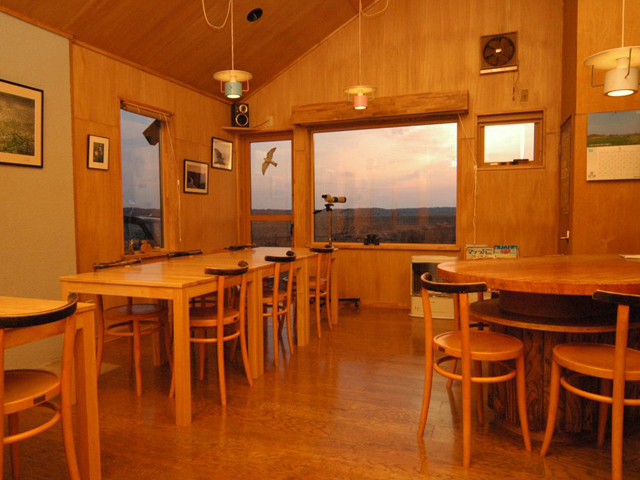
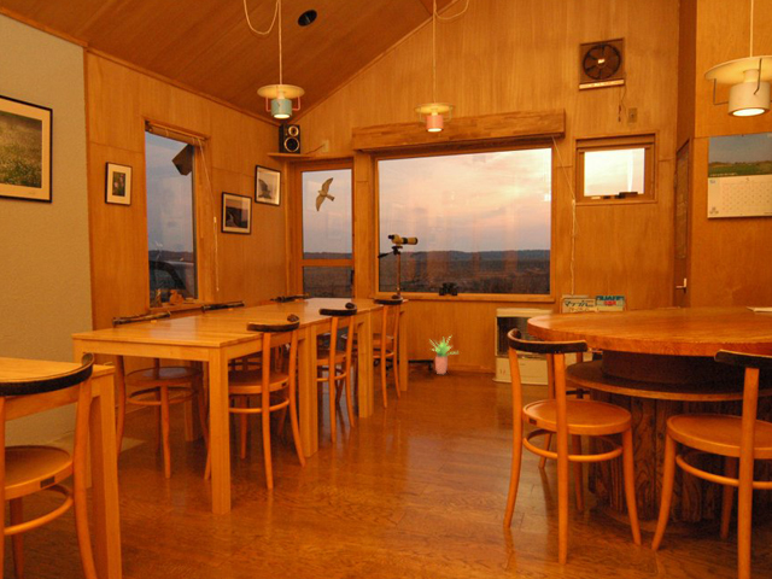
+ potted plant (444, 353)
